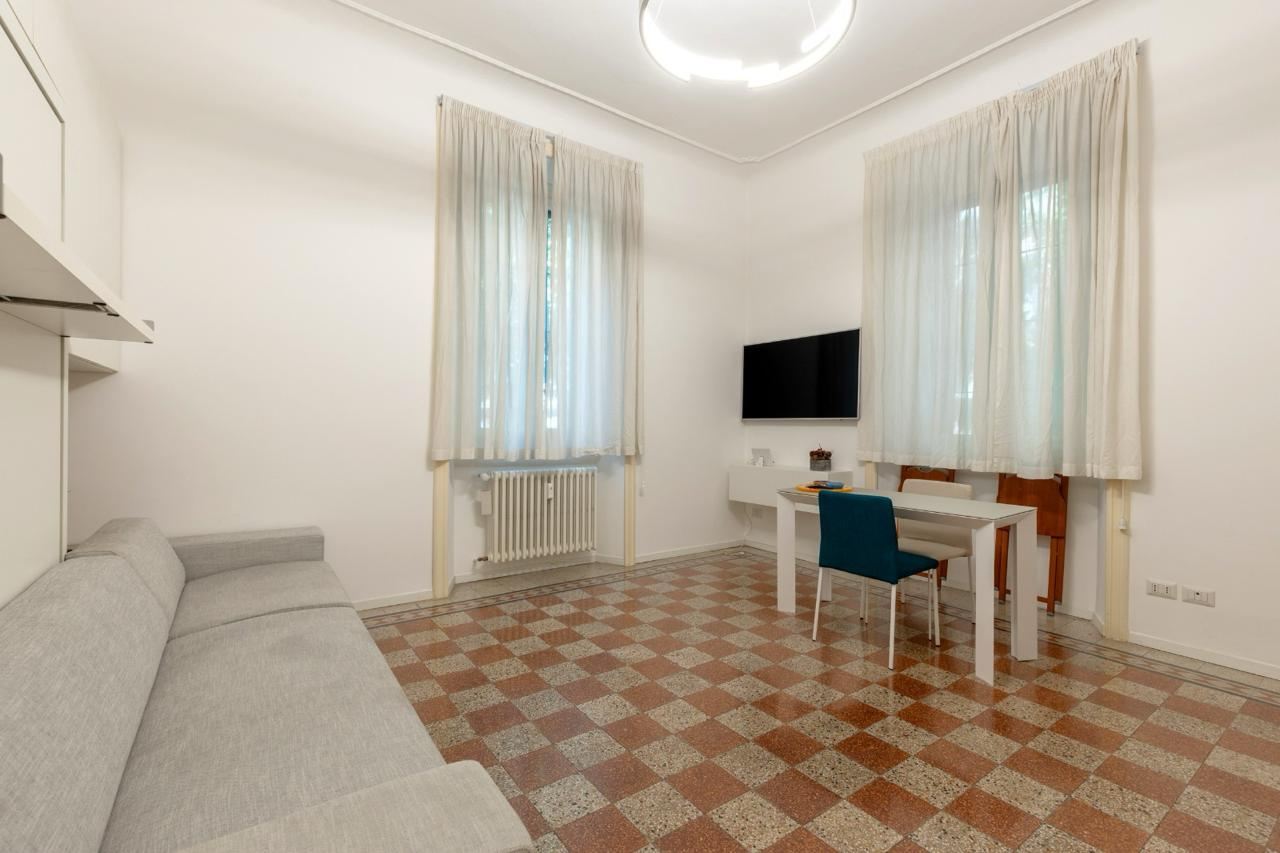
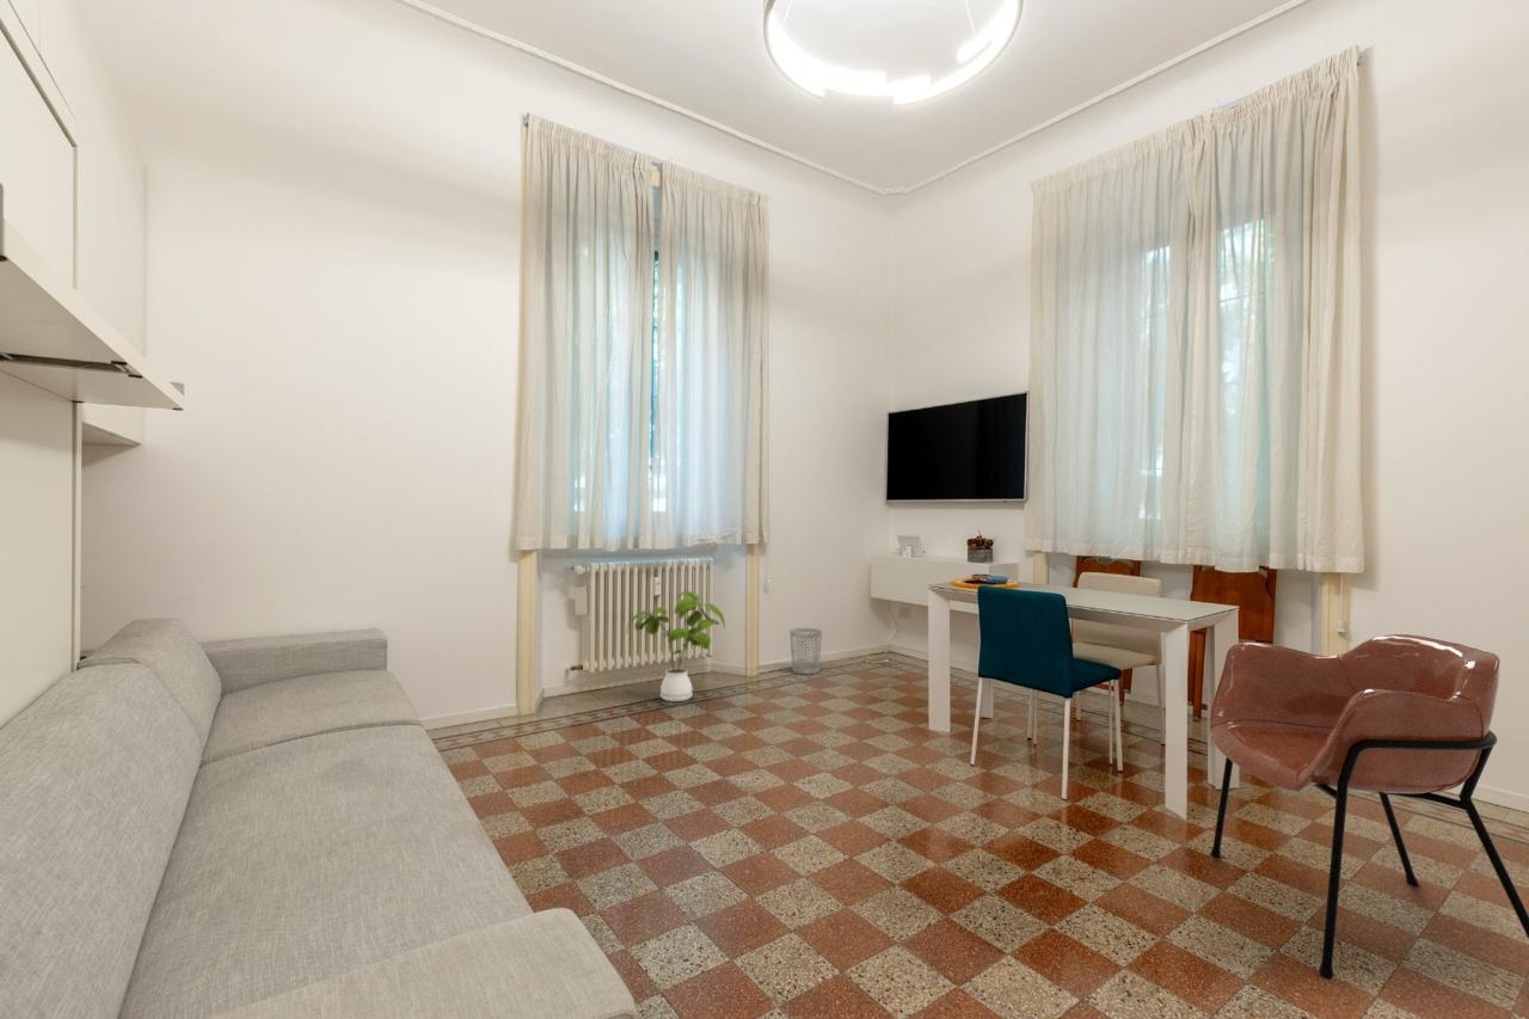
+ armchair (1353, 778)
+ house plant (687, 645)
+ wastebasket (805, 650)
